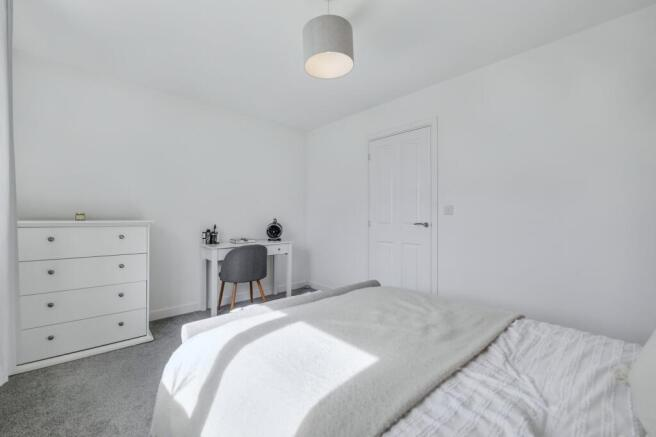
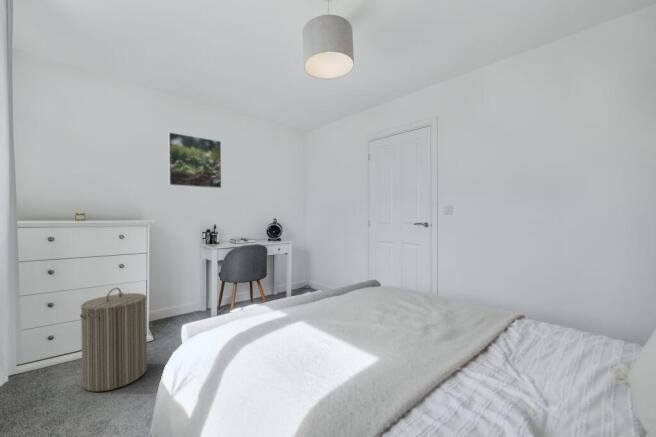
+ laundry hamper (115, 332)
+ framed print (196, 162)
